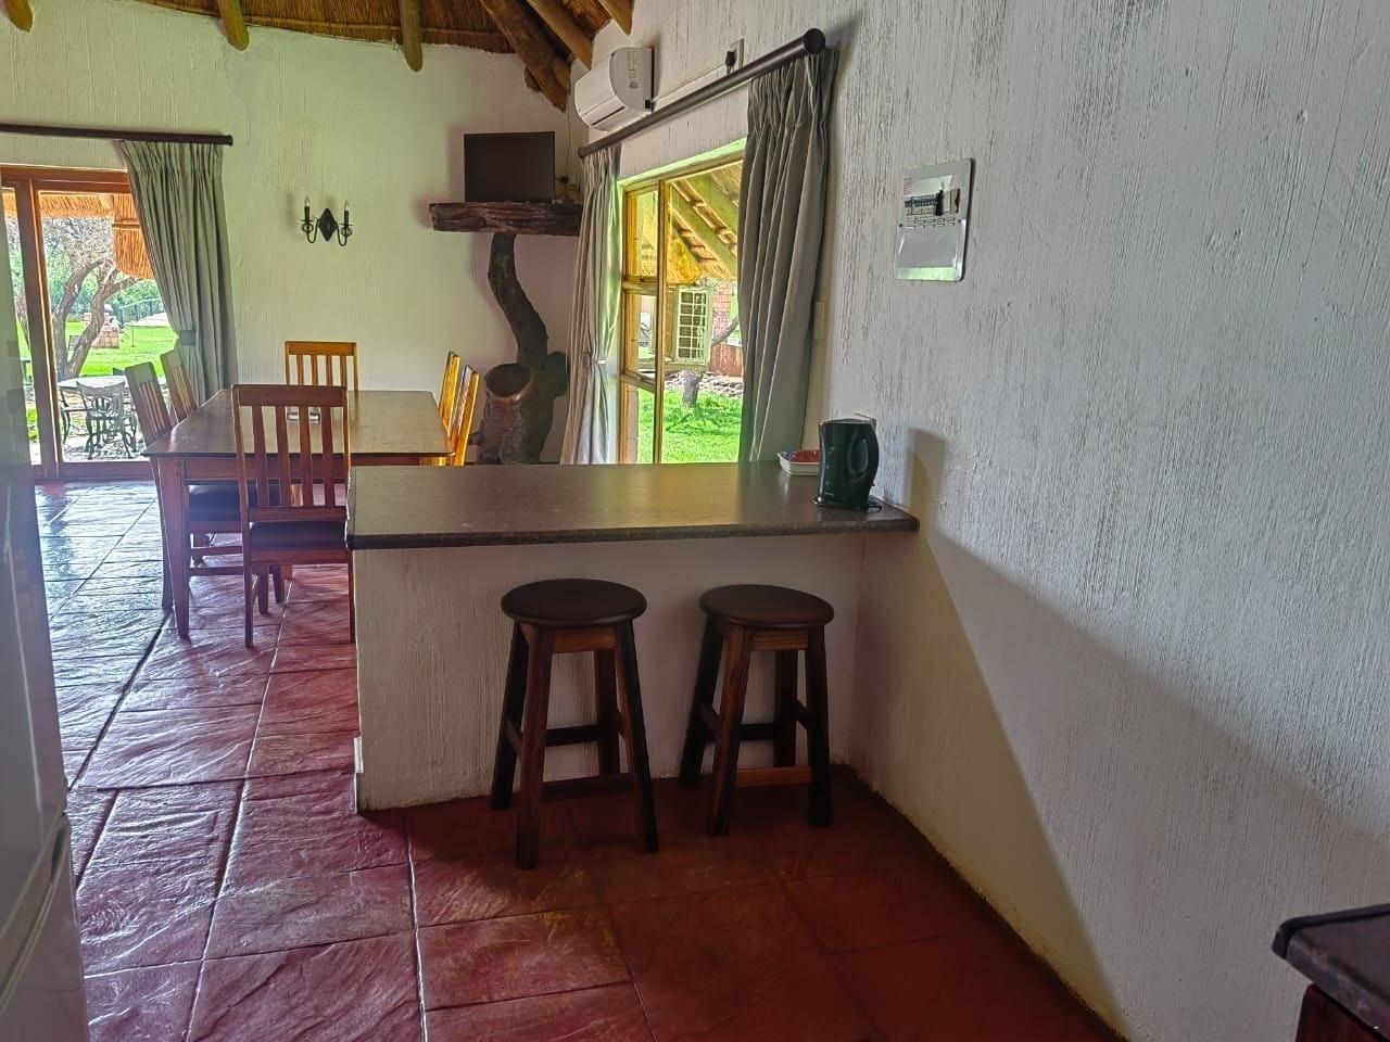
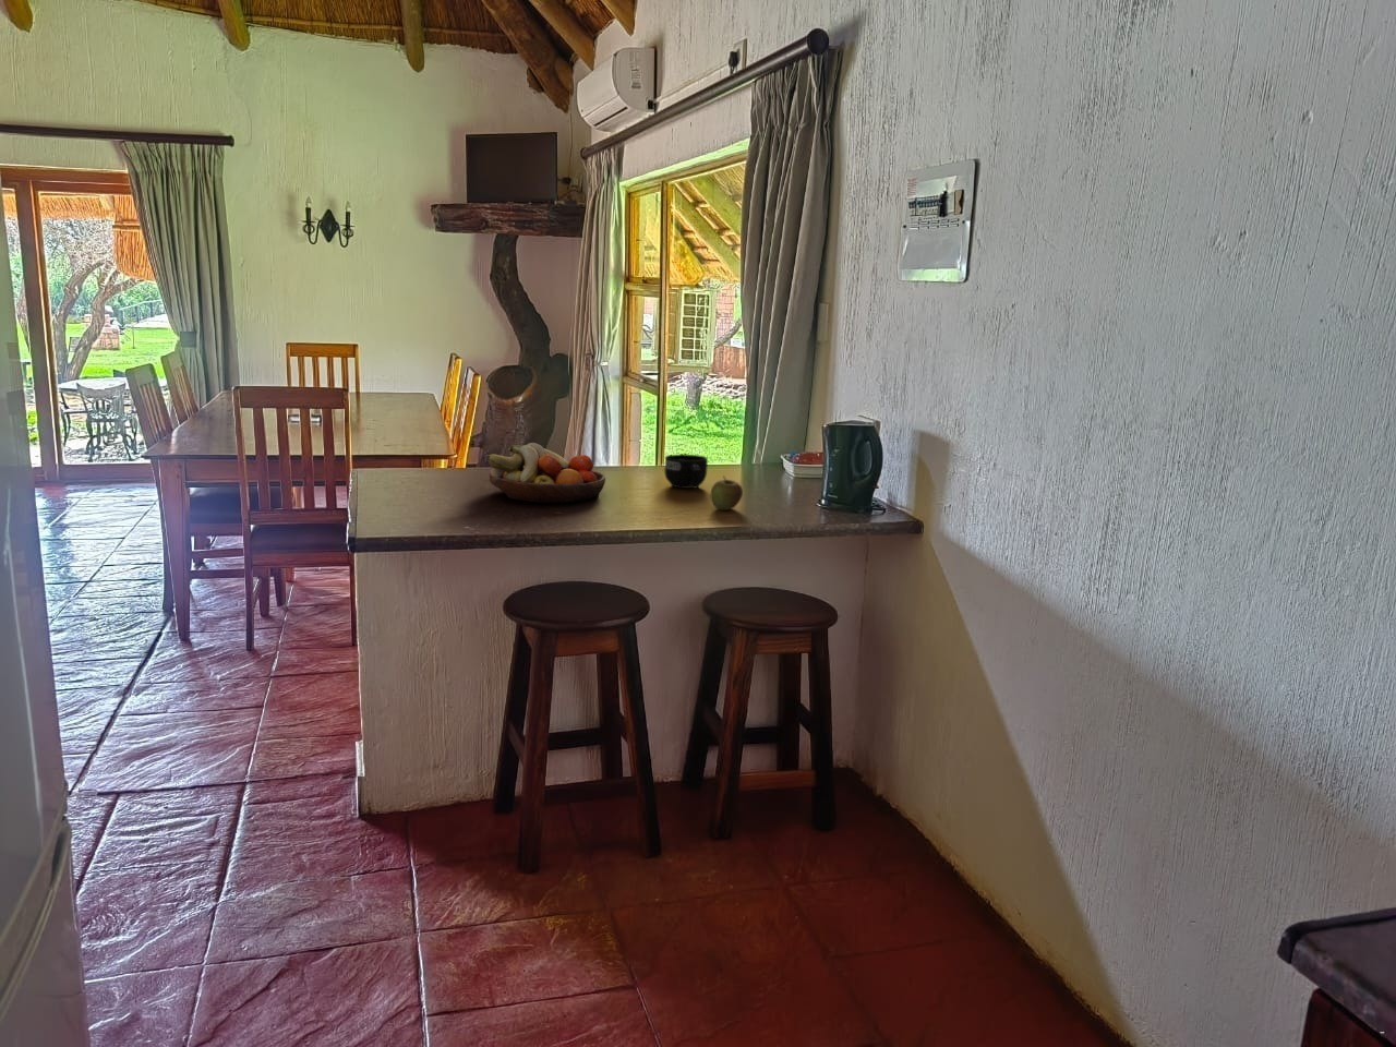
+ mug (687, 472)
+ fruit bowl (546, 469)
+ apple (727, 492)
